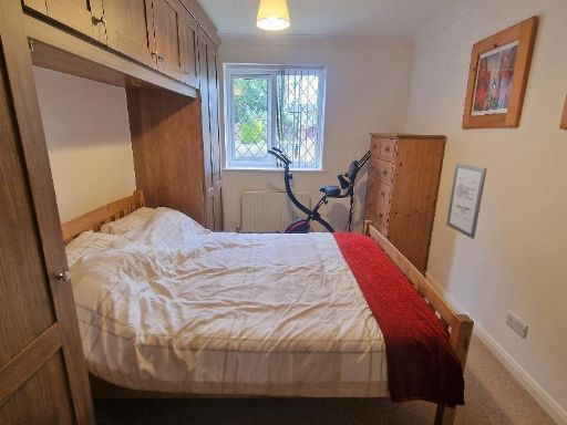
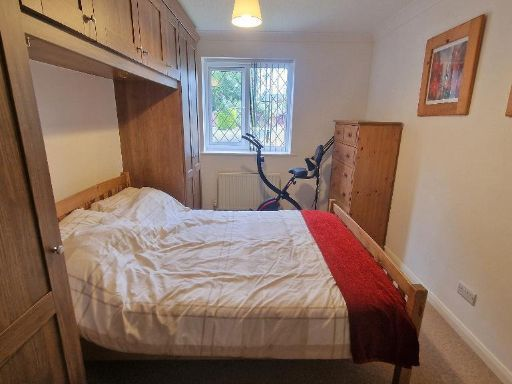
- wall art (464, 199)
